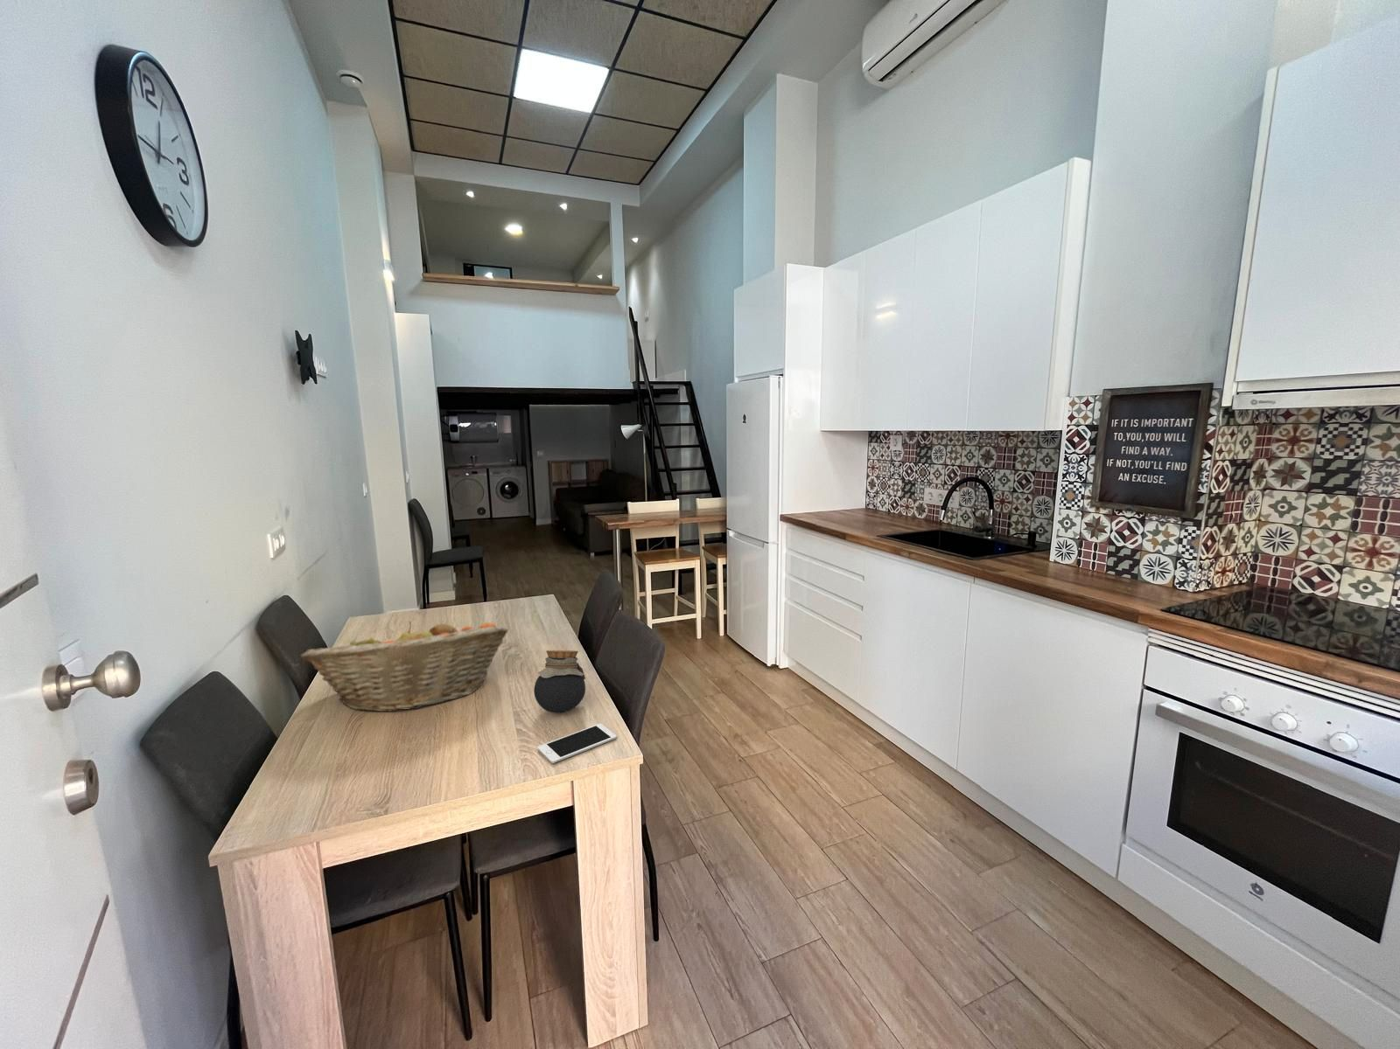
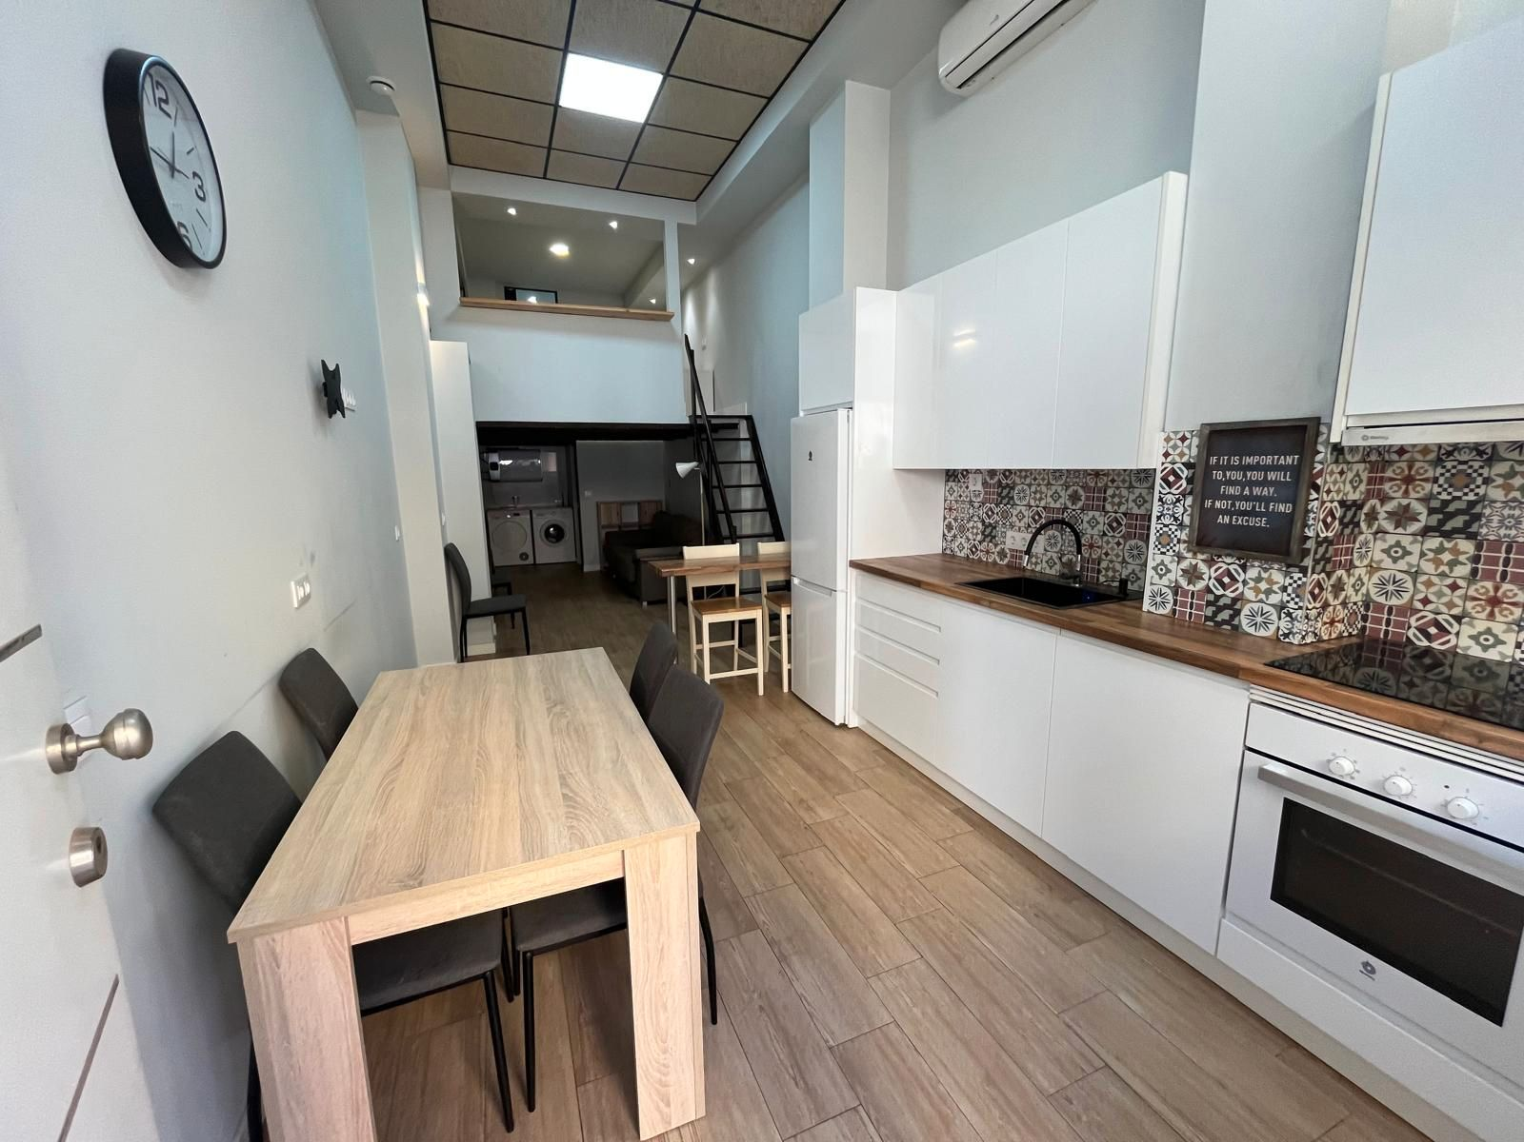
- jar (562, 679)
- cell phone (578, 743)
- fruit basket (412, 656)
